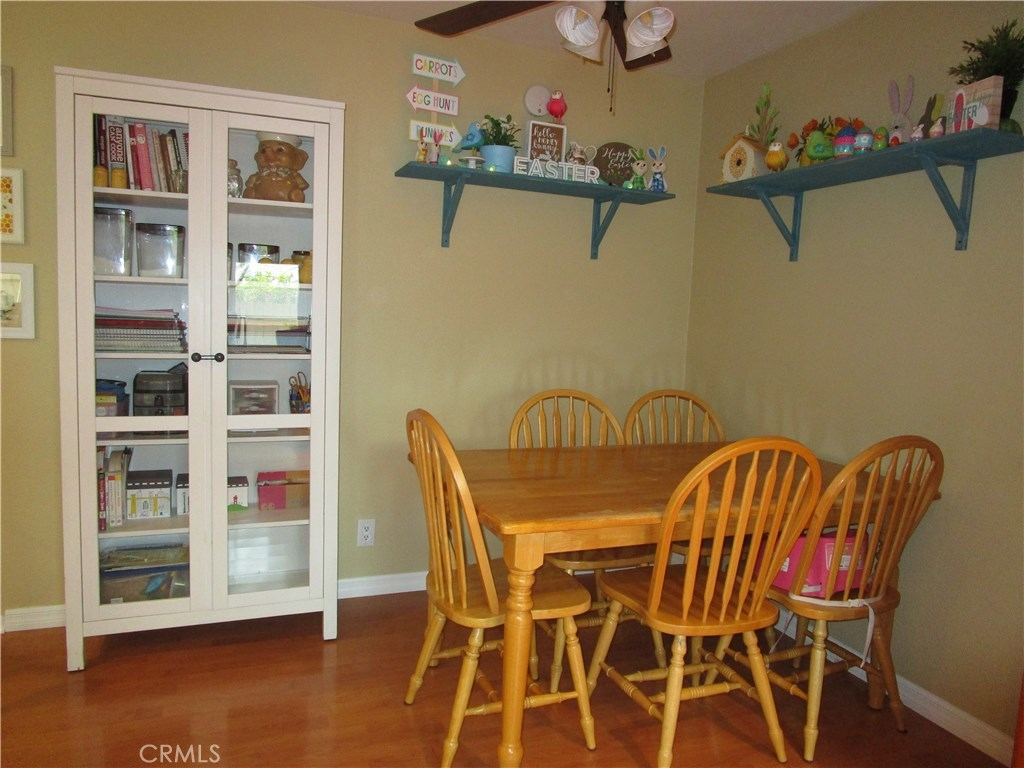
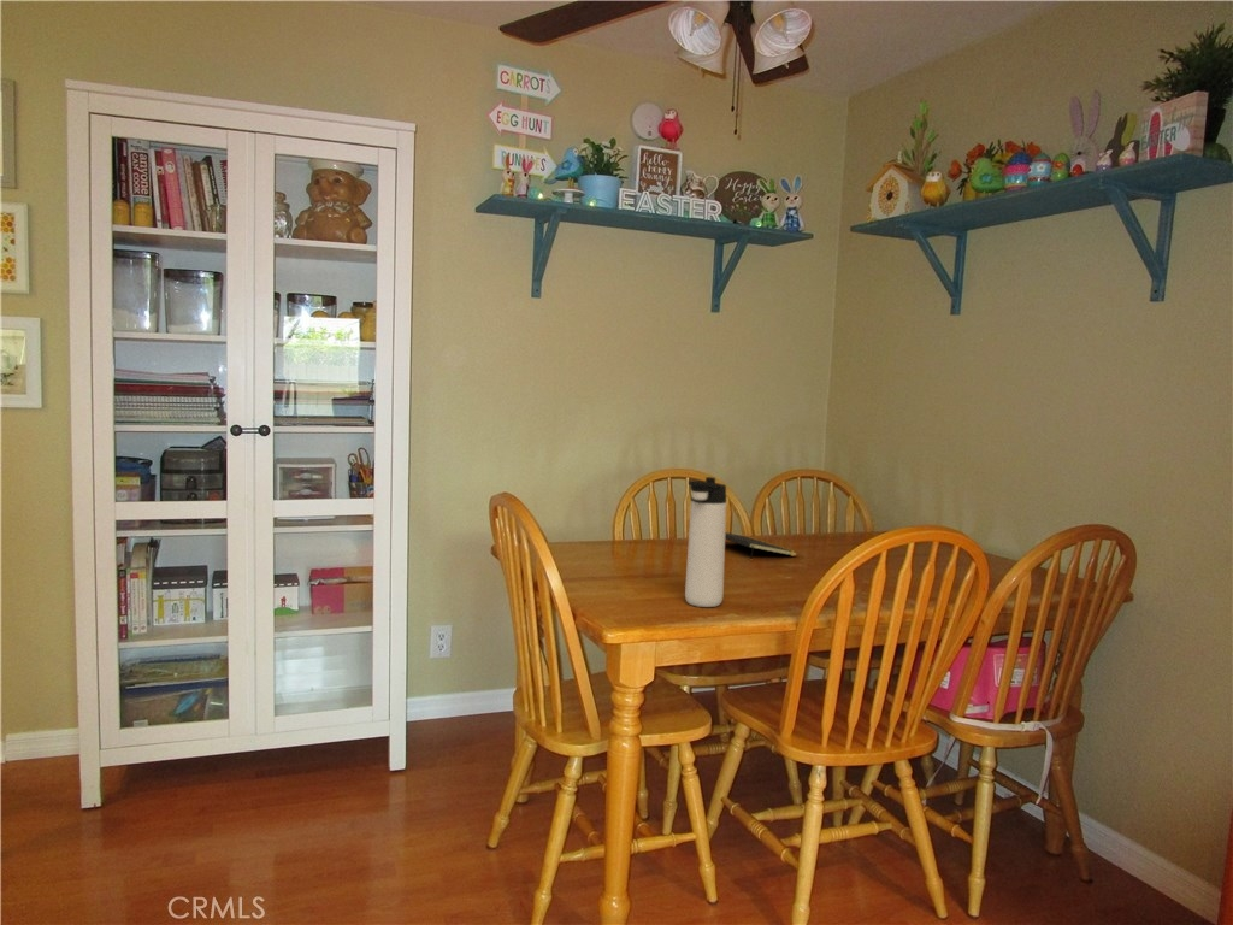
+ notepad (750, 542)
+ thermos bottle (703, 542)
